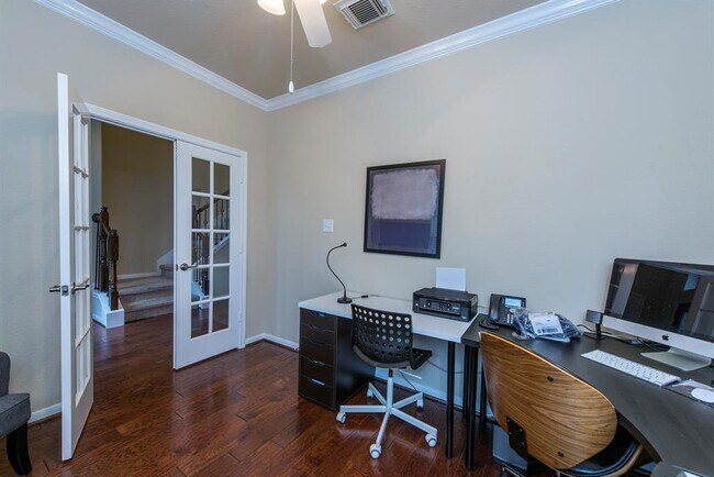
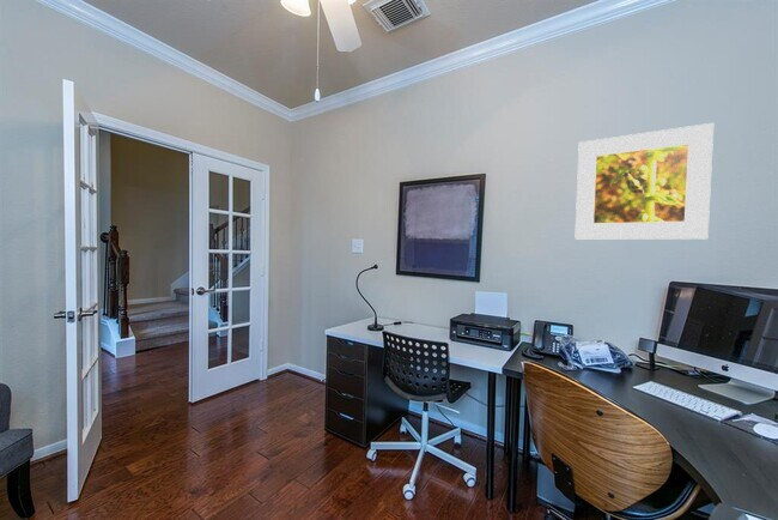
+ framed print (637, 186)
